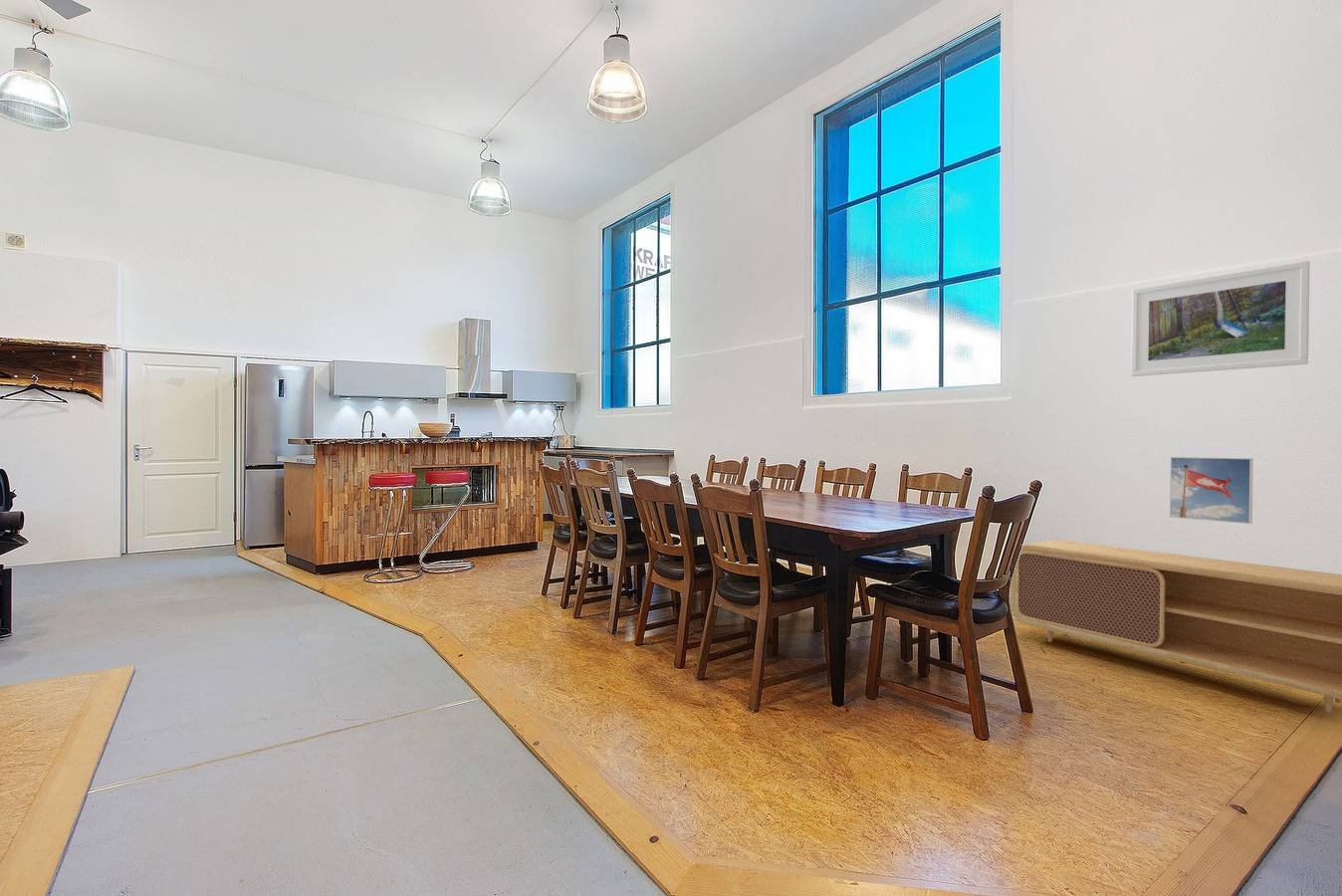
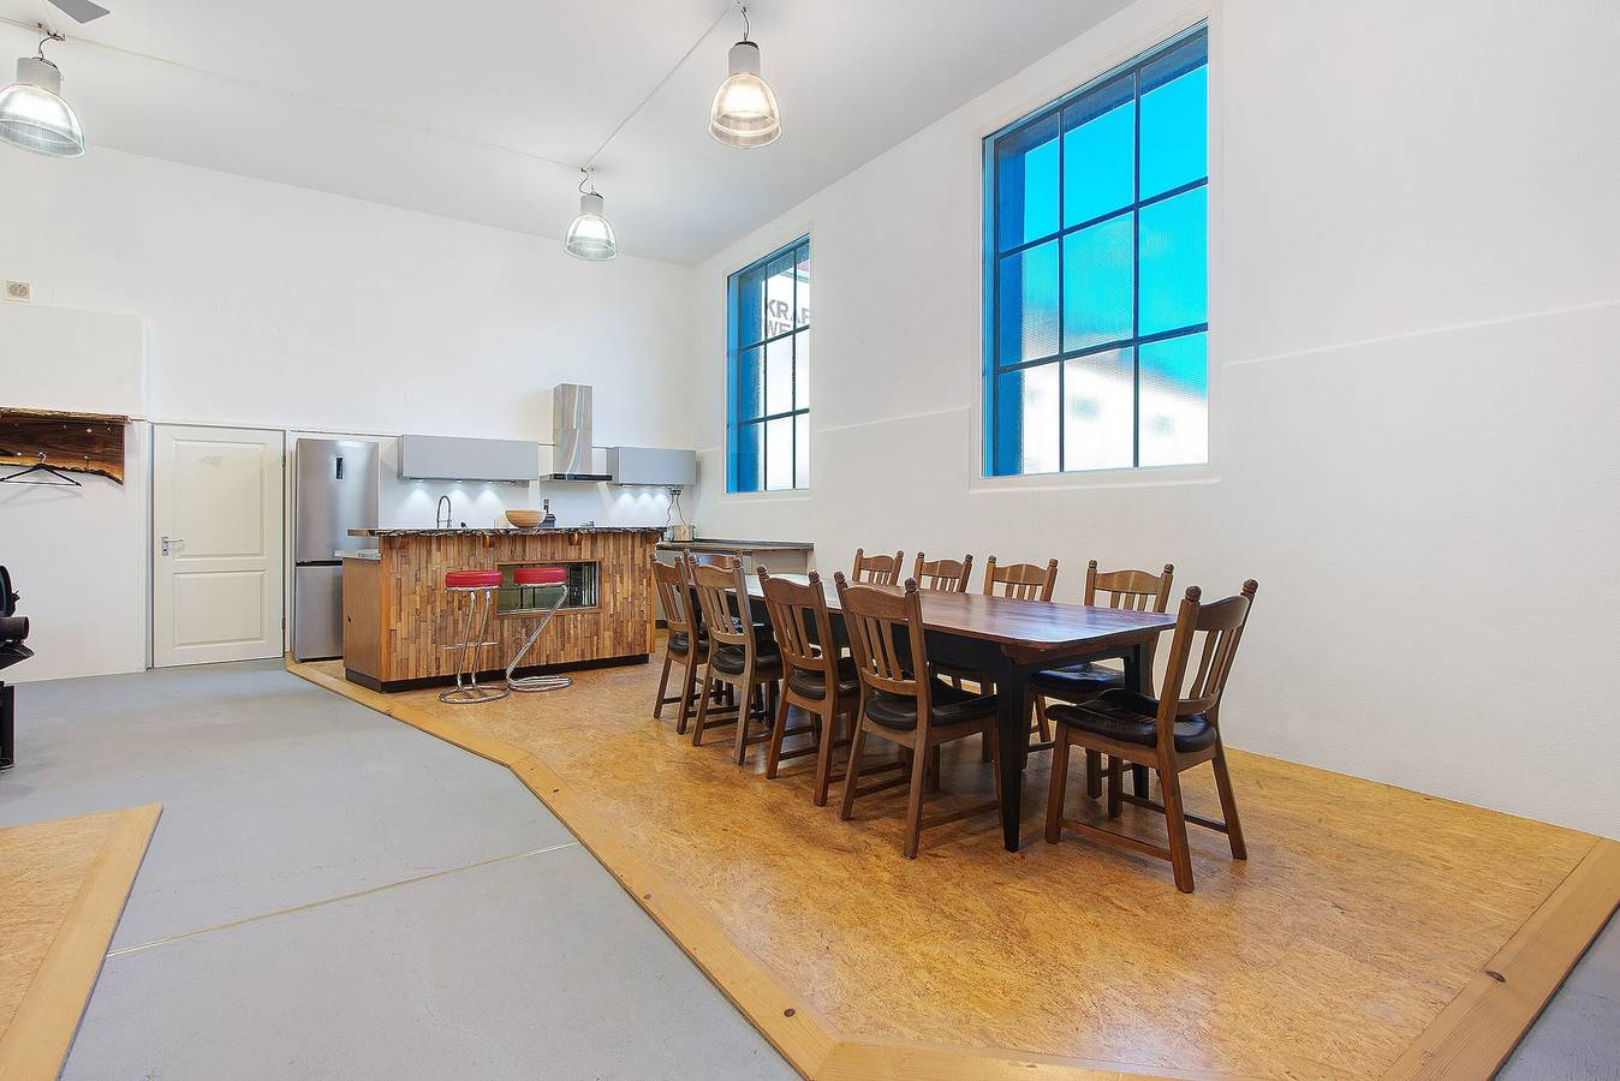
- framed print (1210, 489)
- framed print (1213, 324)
- tv stand (1176, 613)
